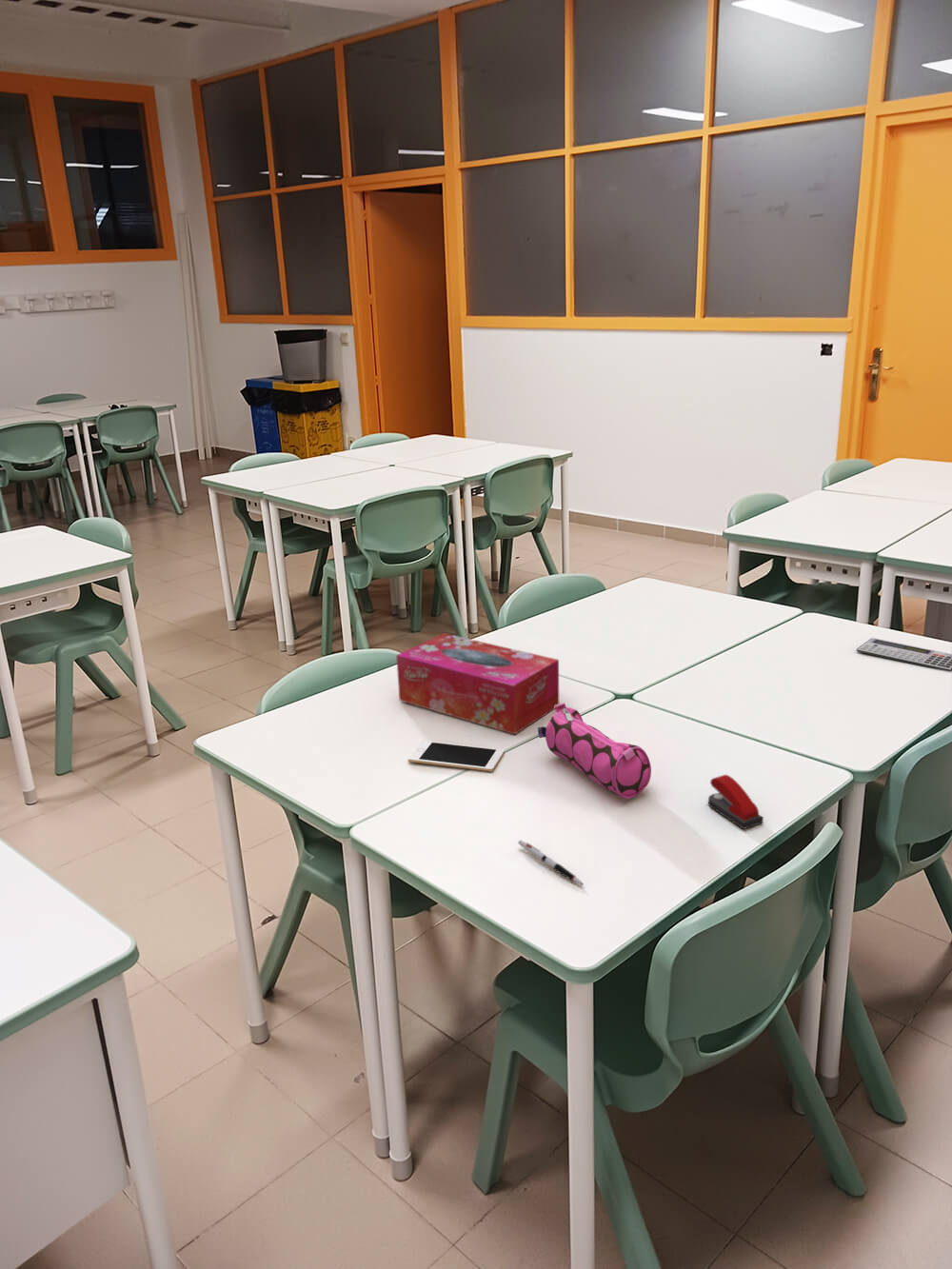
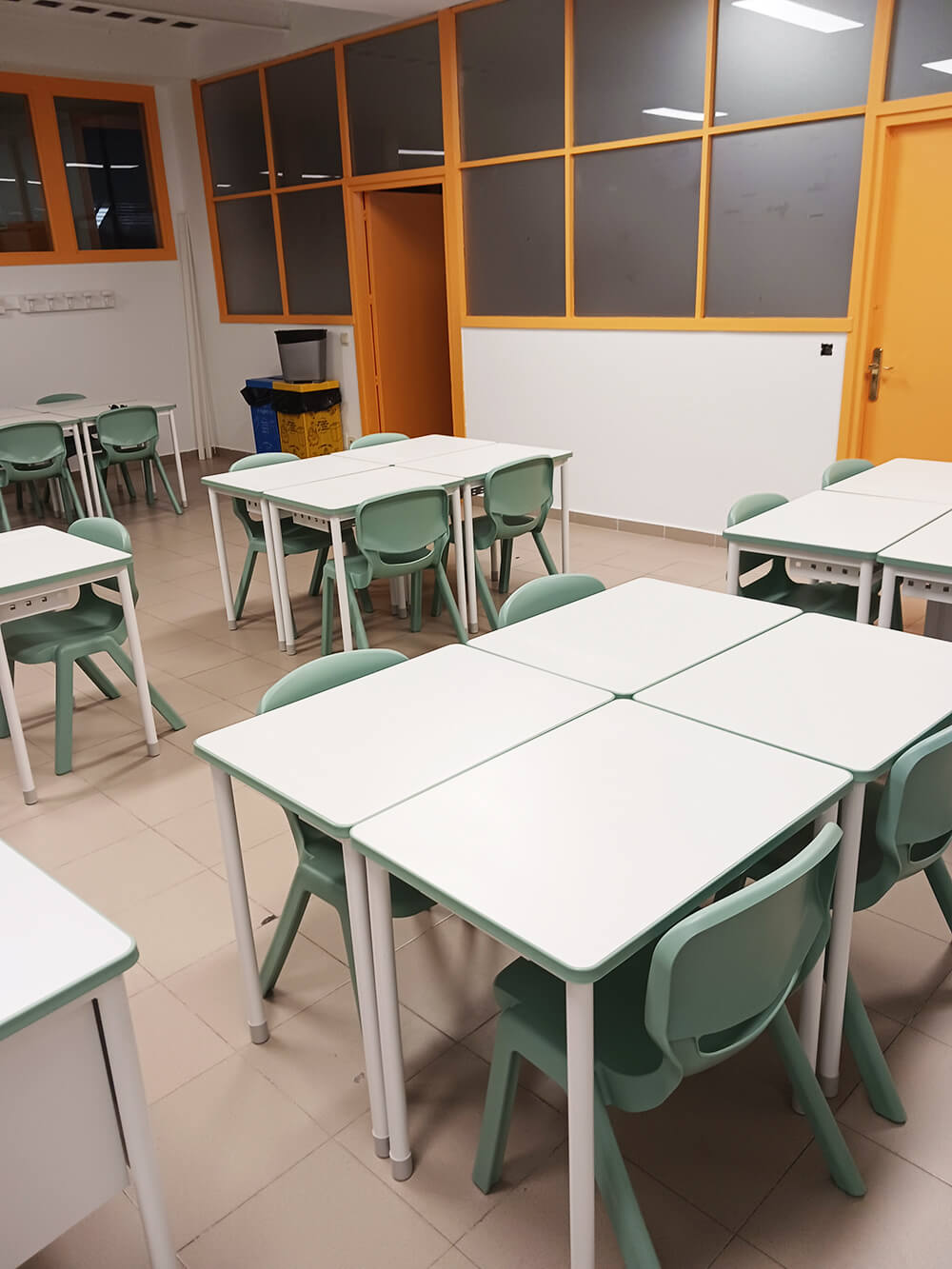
- stapler (733, 798)
- calculator (909, 653)
- pencil case (595, 748)
- cell phone (456, 755)
- pen (550, 862)
- tissue box (477, 680)
